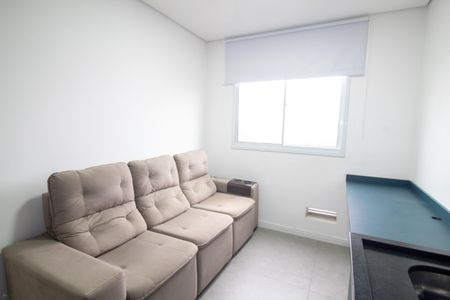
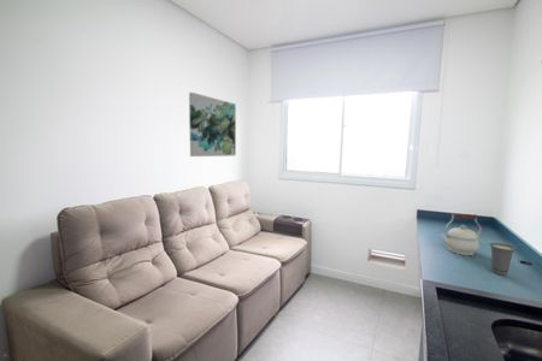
+ kettle (460, 232)
+ wall art (214, 128)
+ cup (500, 259)
